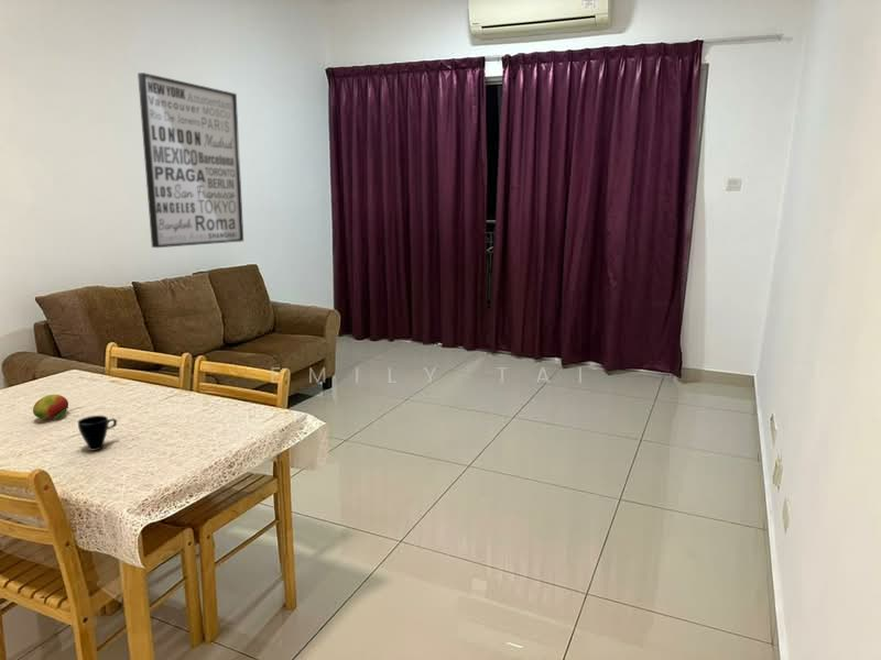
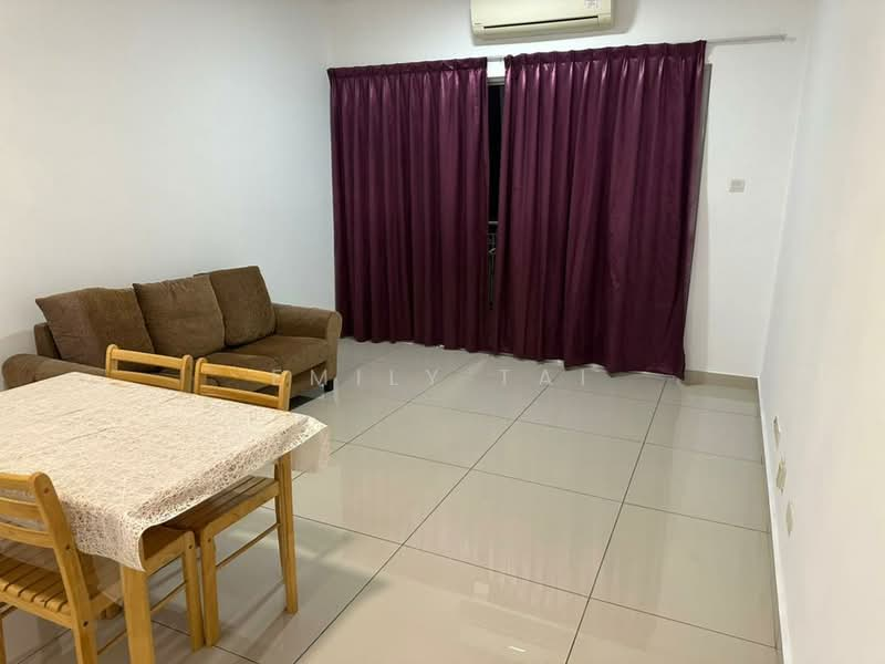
- fruit (51, 406)
- cup (99, 432)
- wall art (196, 166)
